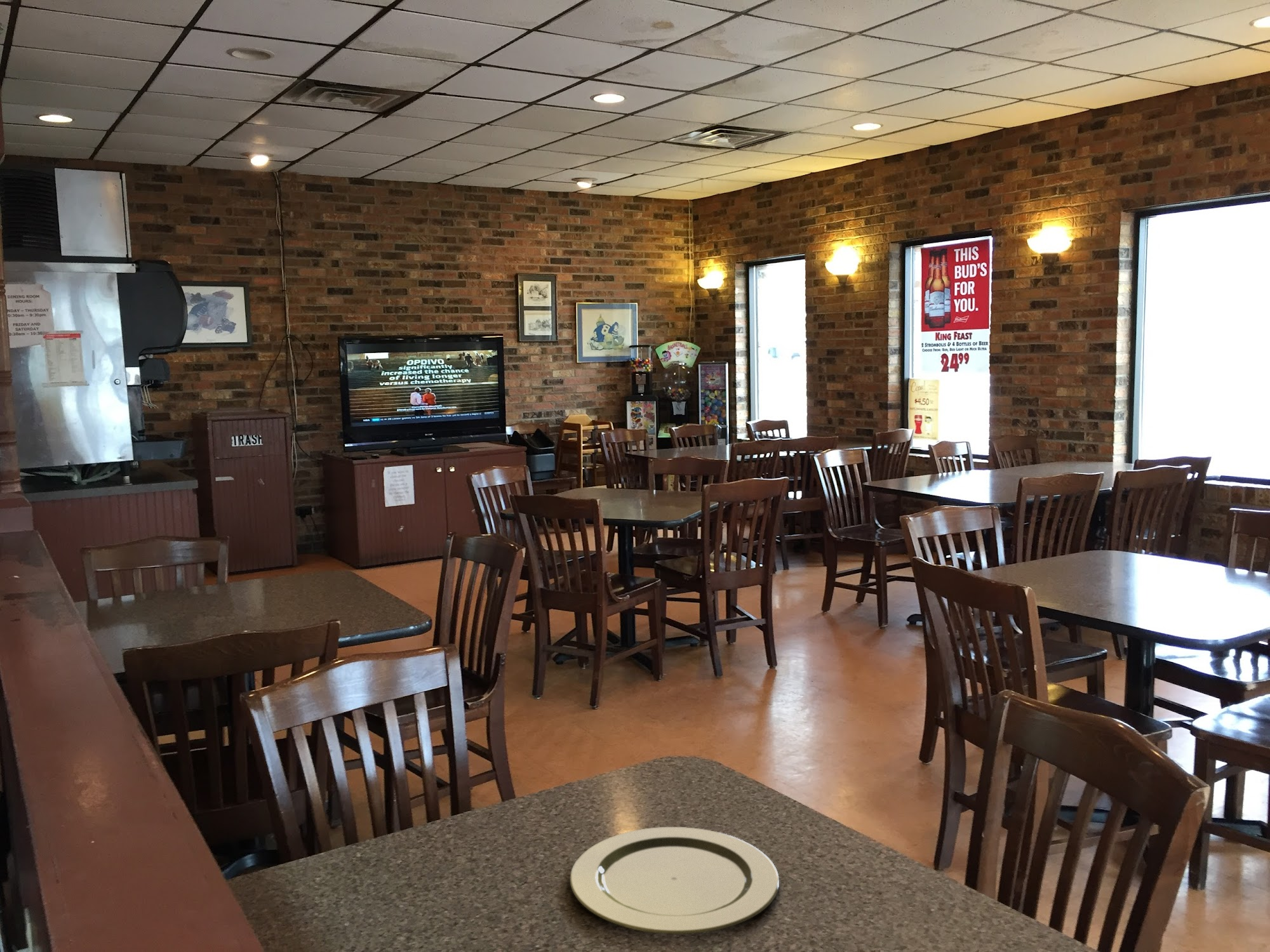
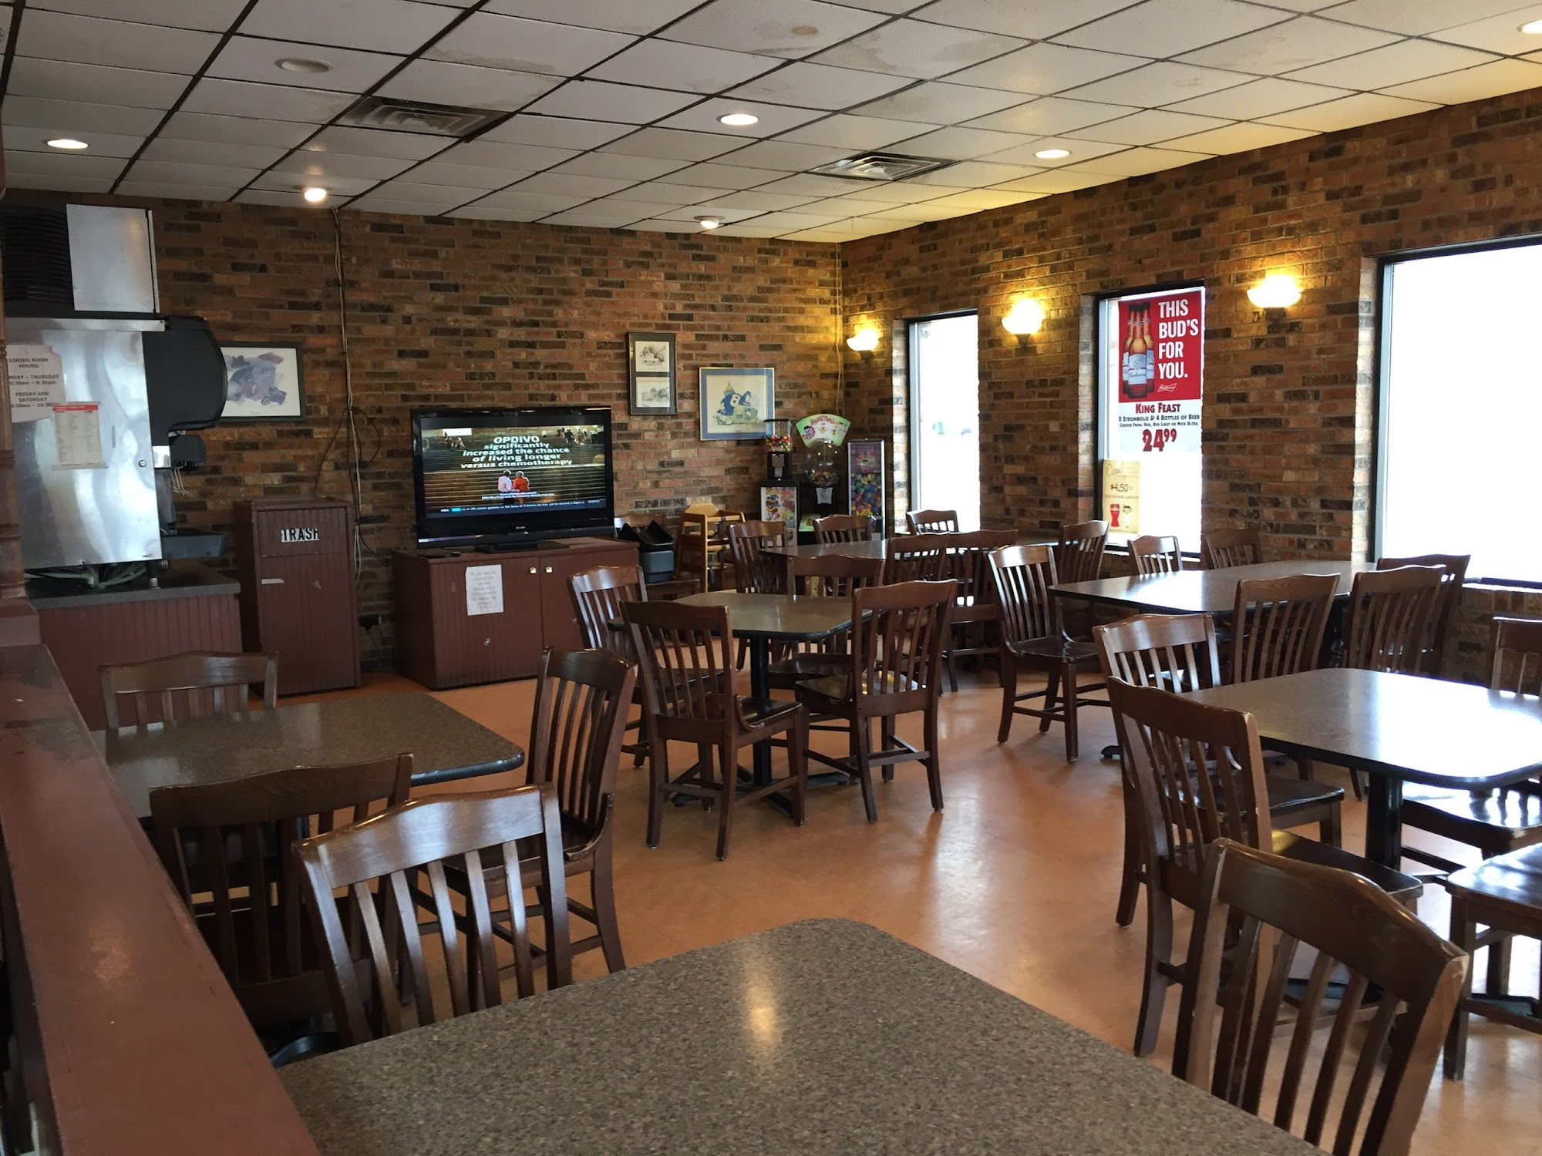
- plate (674, 876)
